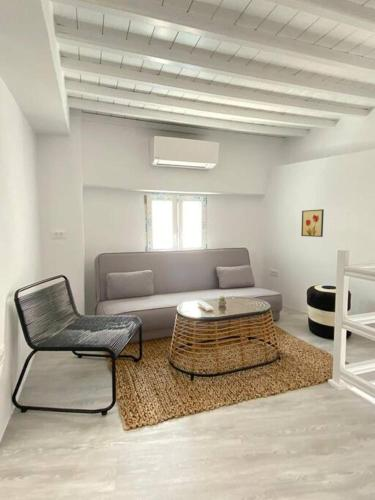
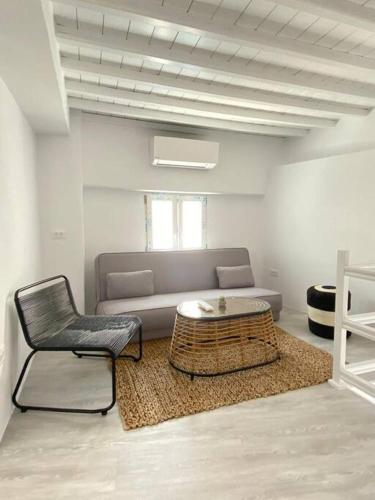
- wall art (312, 223)
